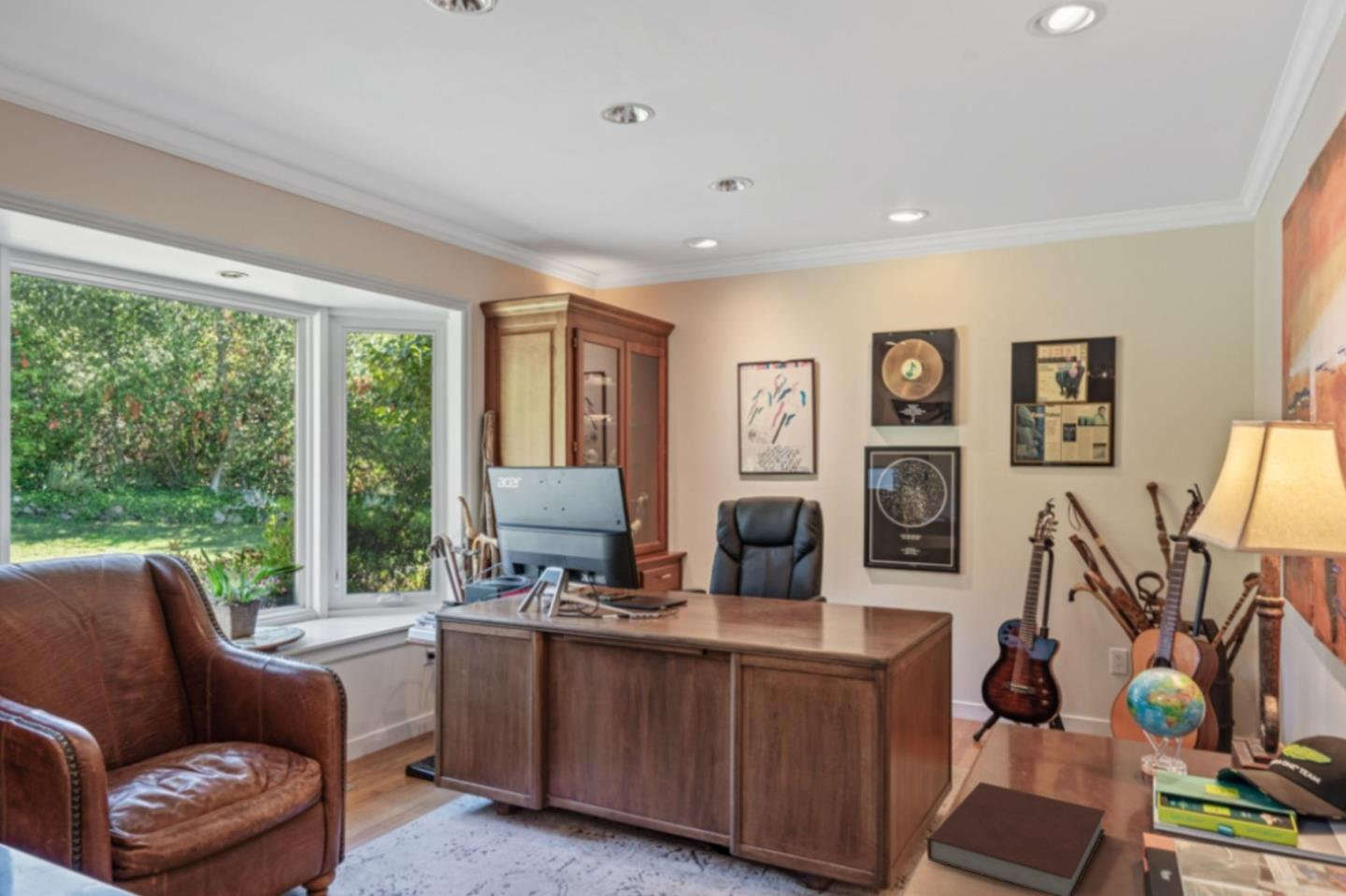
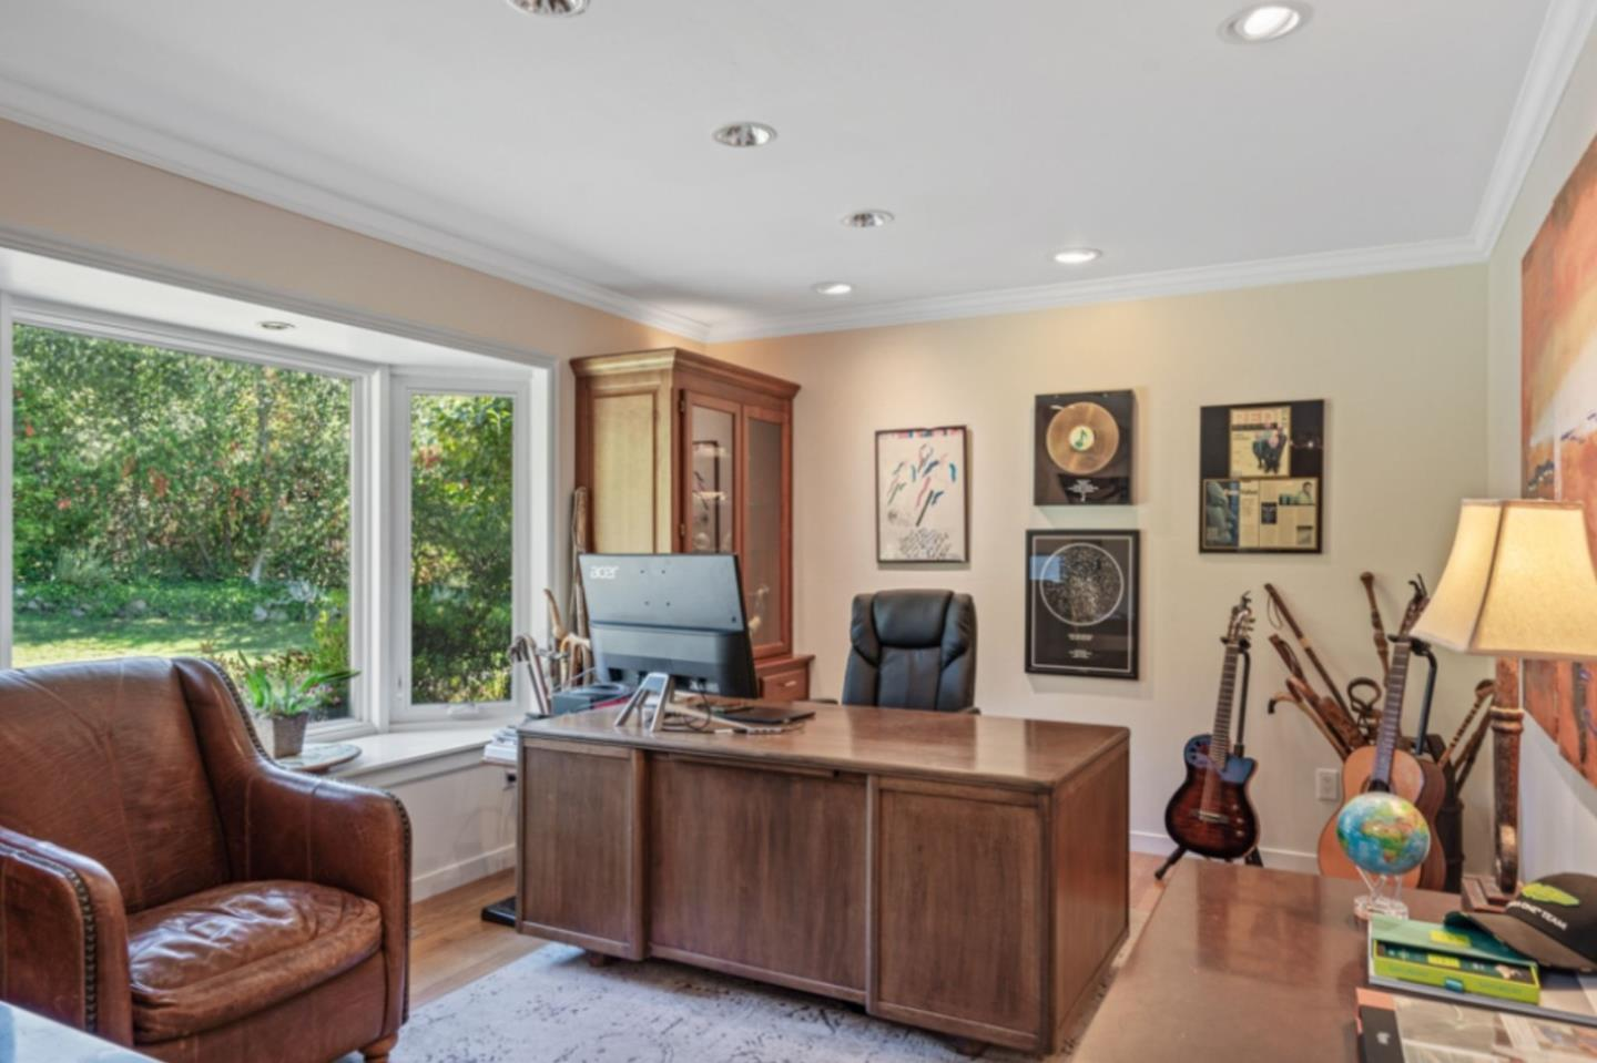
- notebook (1019, 833)
